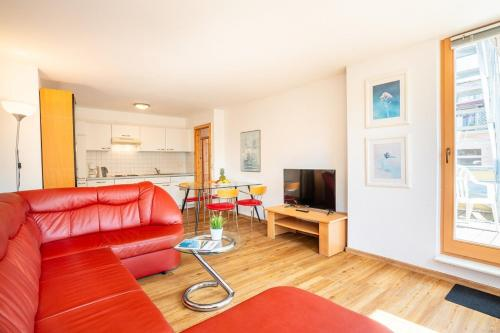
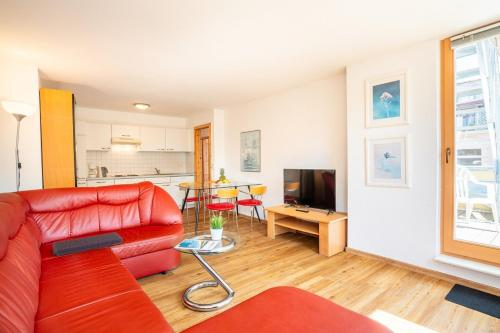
+ cushion (88, 243)
